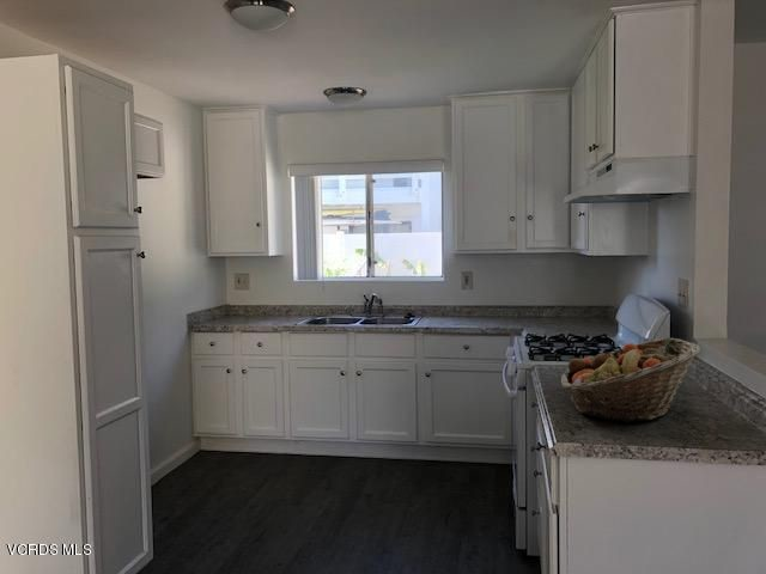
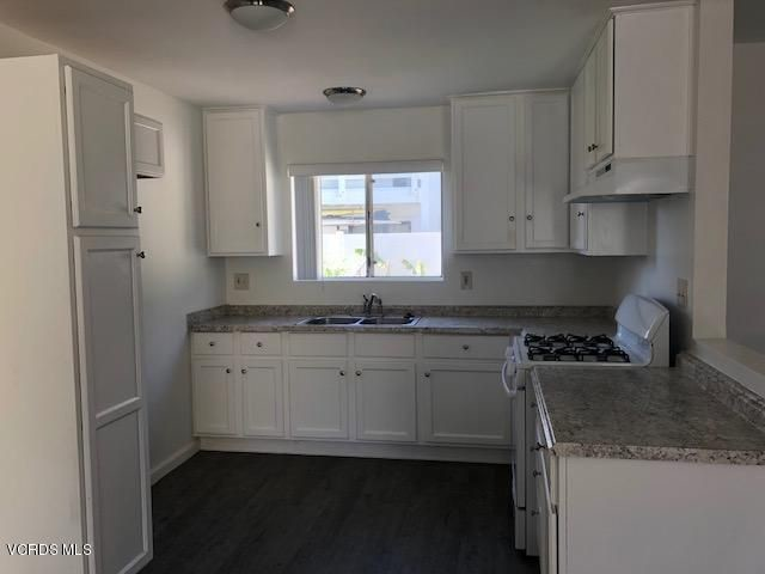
- fruit basket (626, 374)
